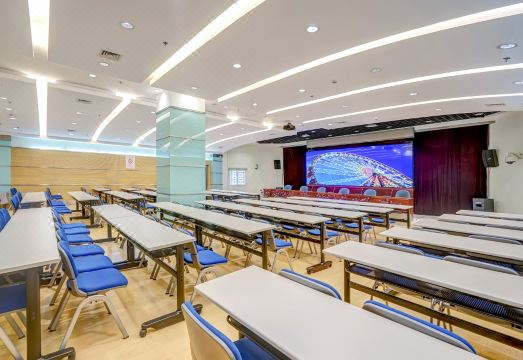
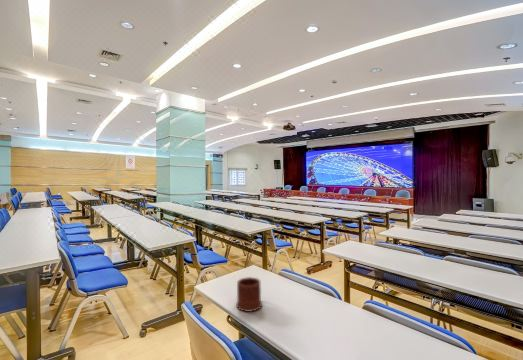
+ mug (250, 292)
